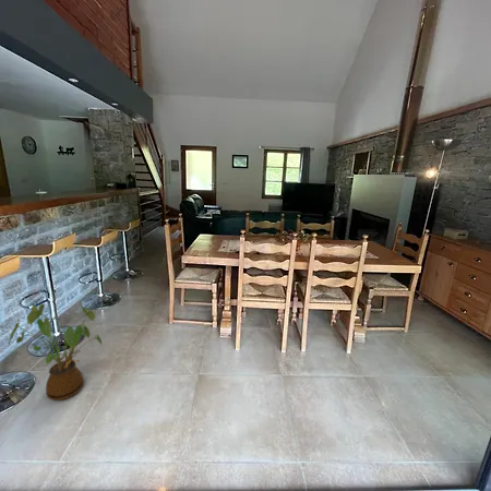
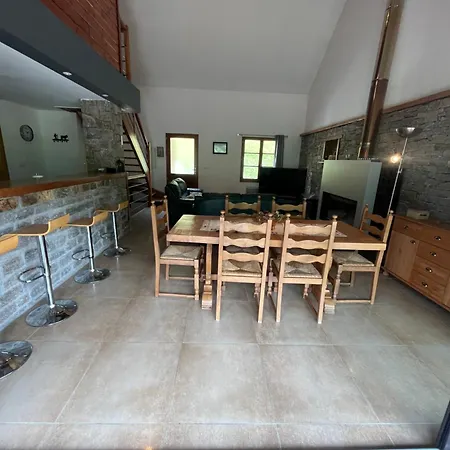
- house plant (64, 347)
